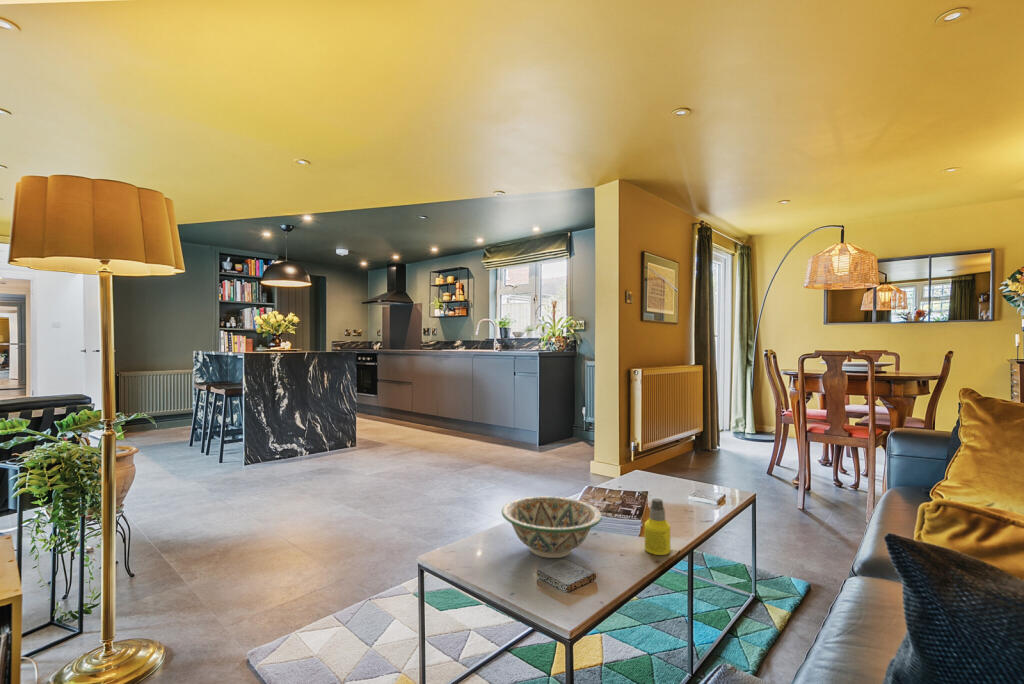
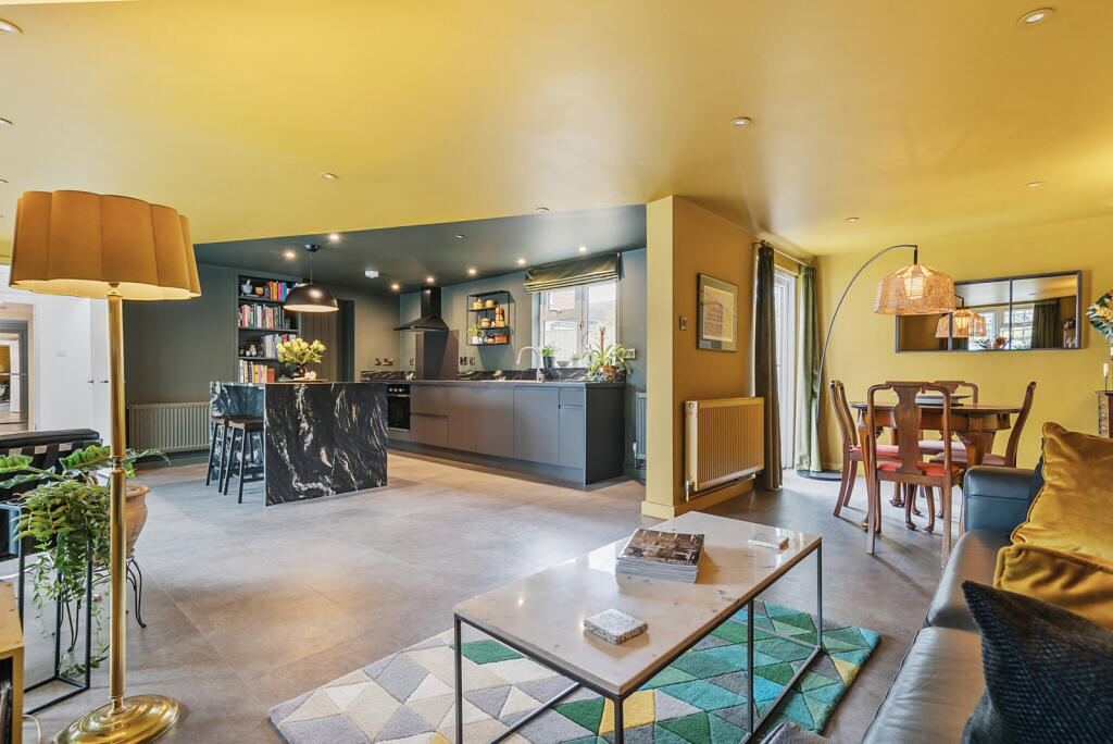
- decorative bowl (551, 529)
- bottle (657, 524)
